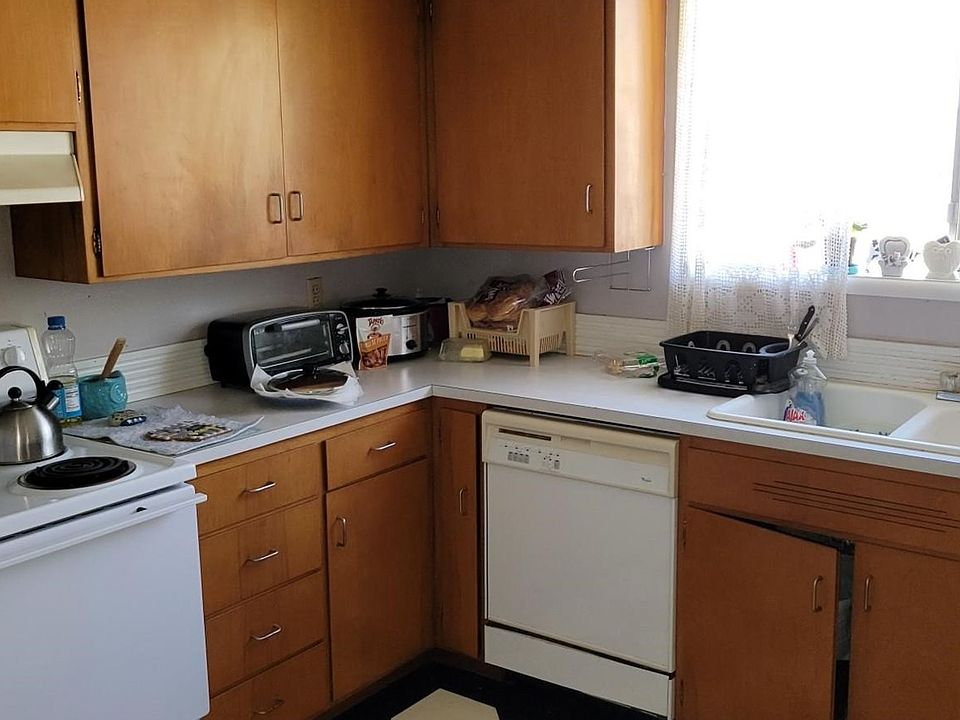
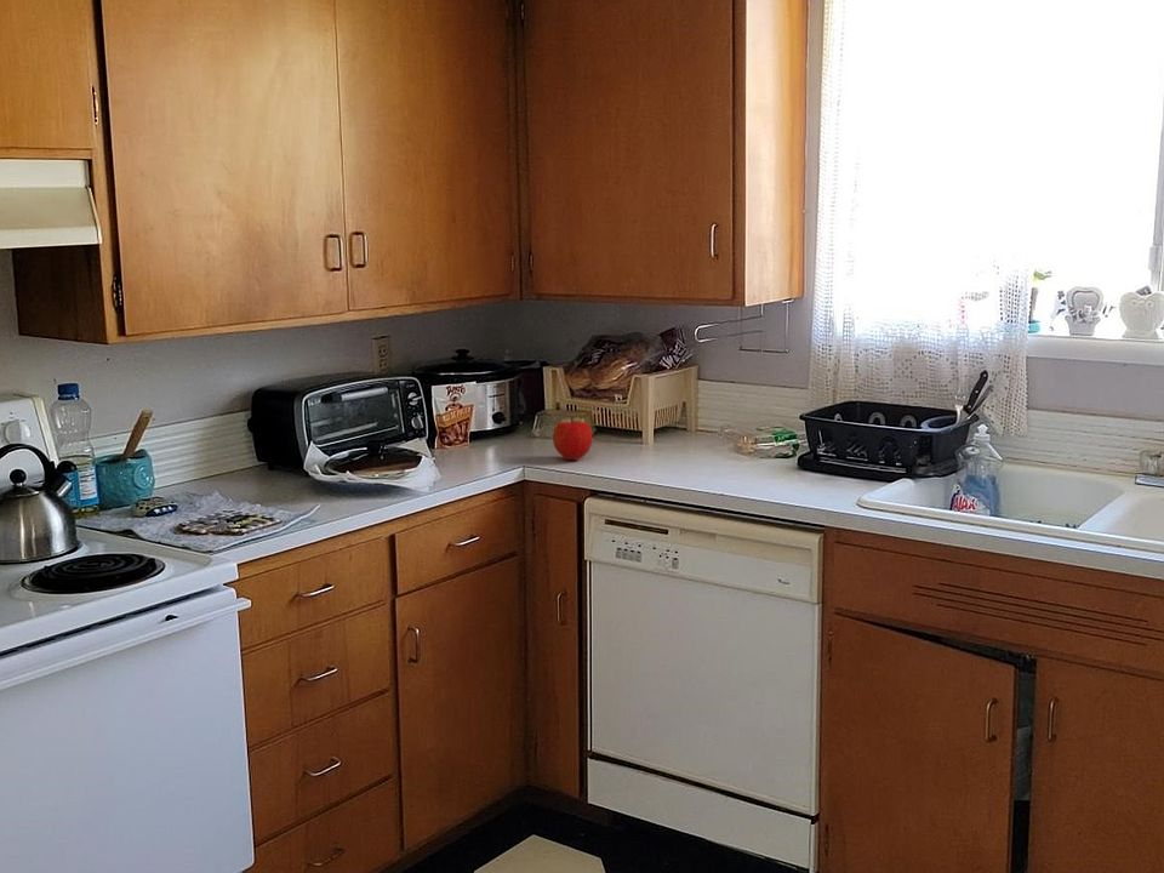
+ fruit (572, 438)
